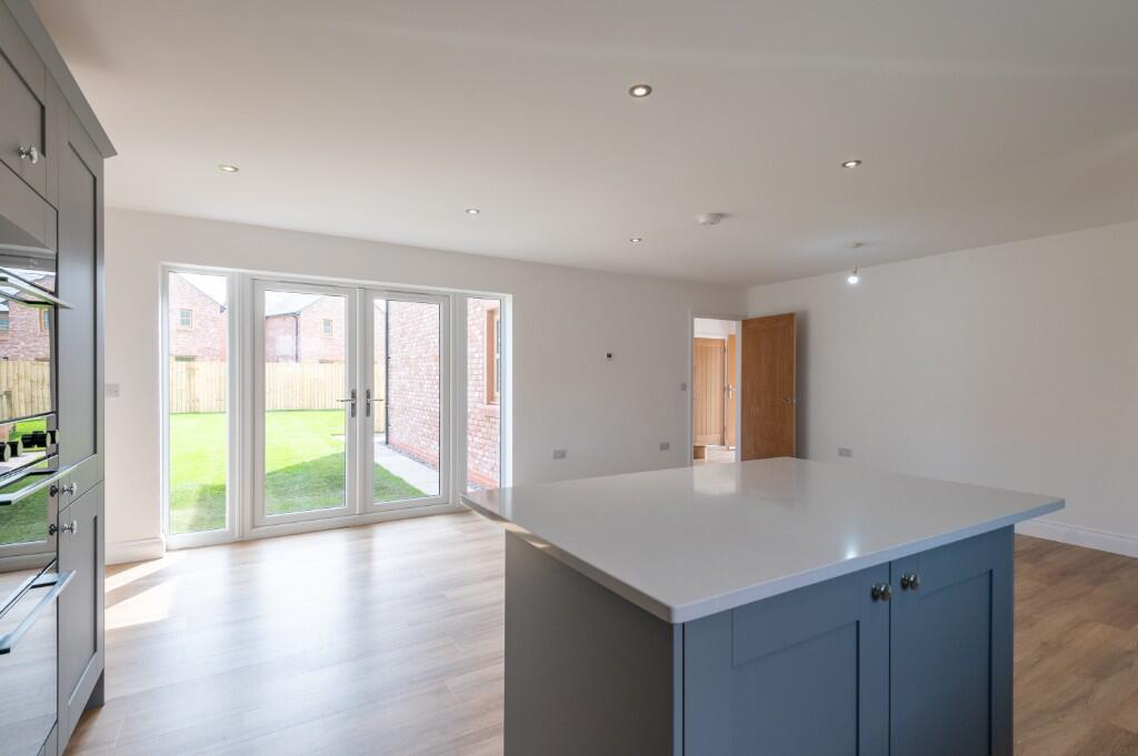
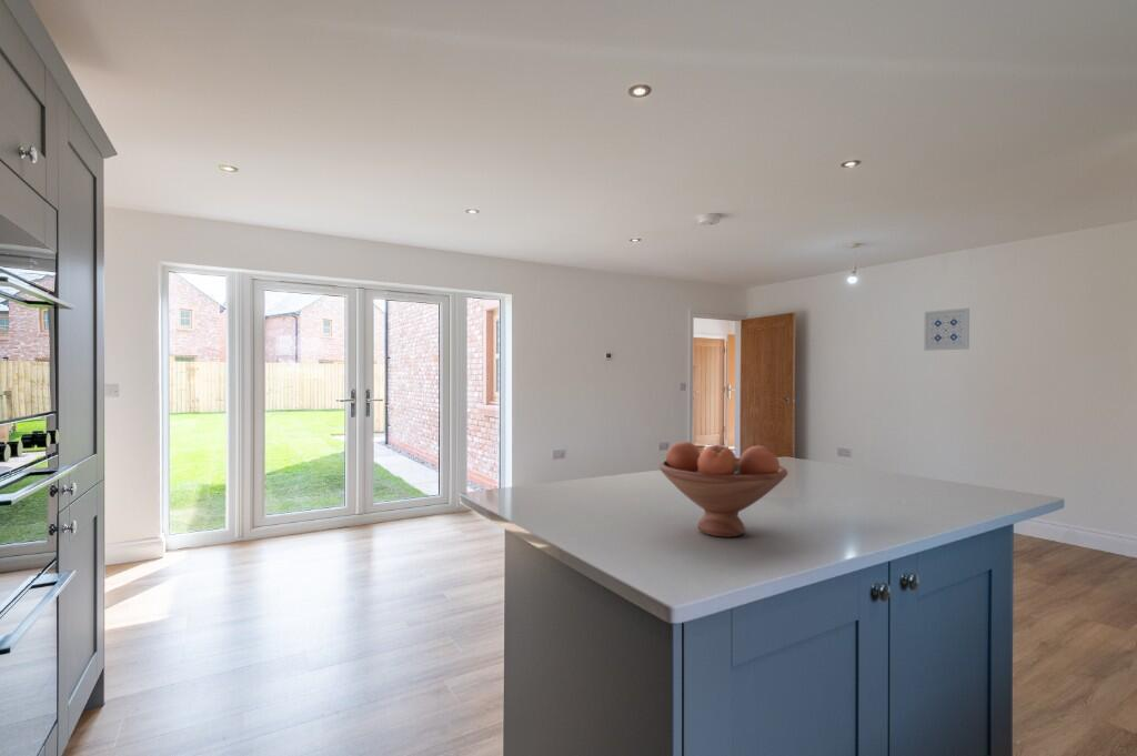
+ wall art (946, 330)
+ fruit bowl (721, 485)
